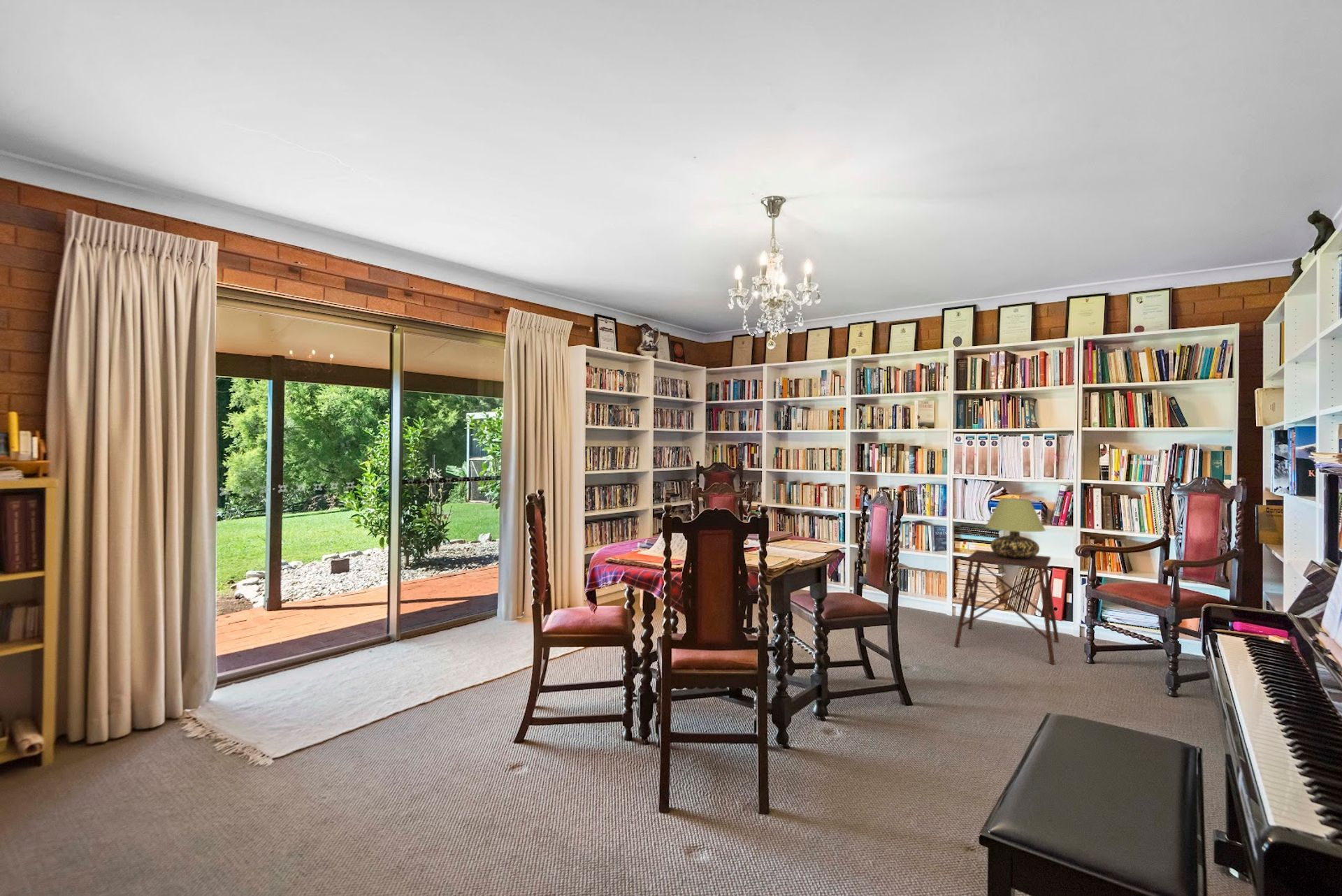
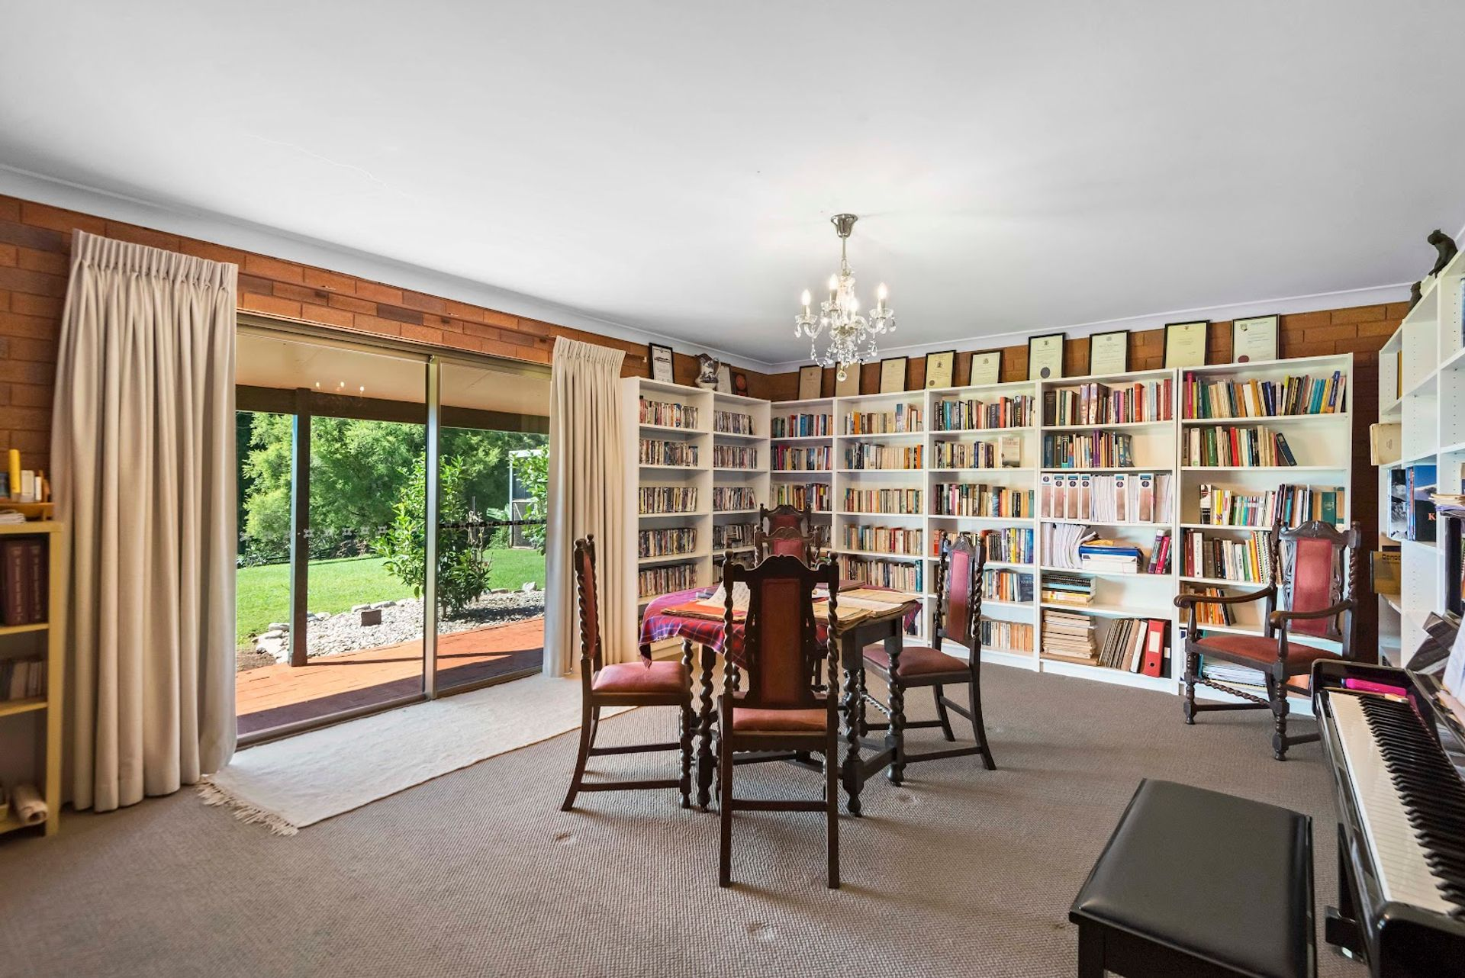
- table lamp (1014, 528)
- side table (1007, 600)
